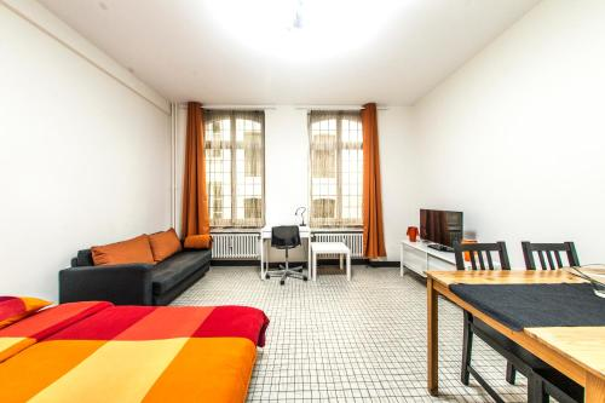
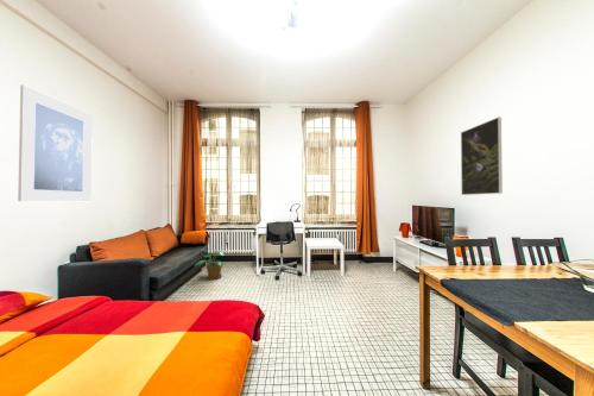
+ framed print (479, 159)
+ potted plant (211, 263)
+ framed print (61, 151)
